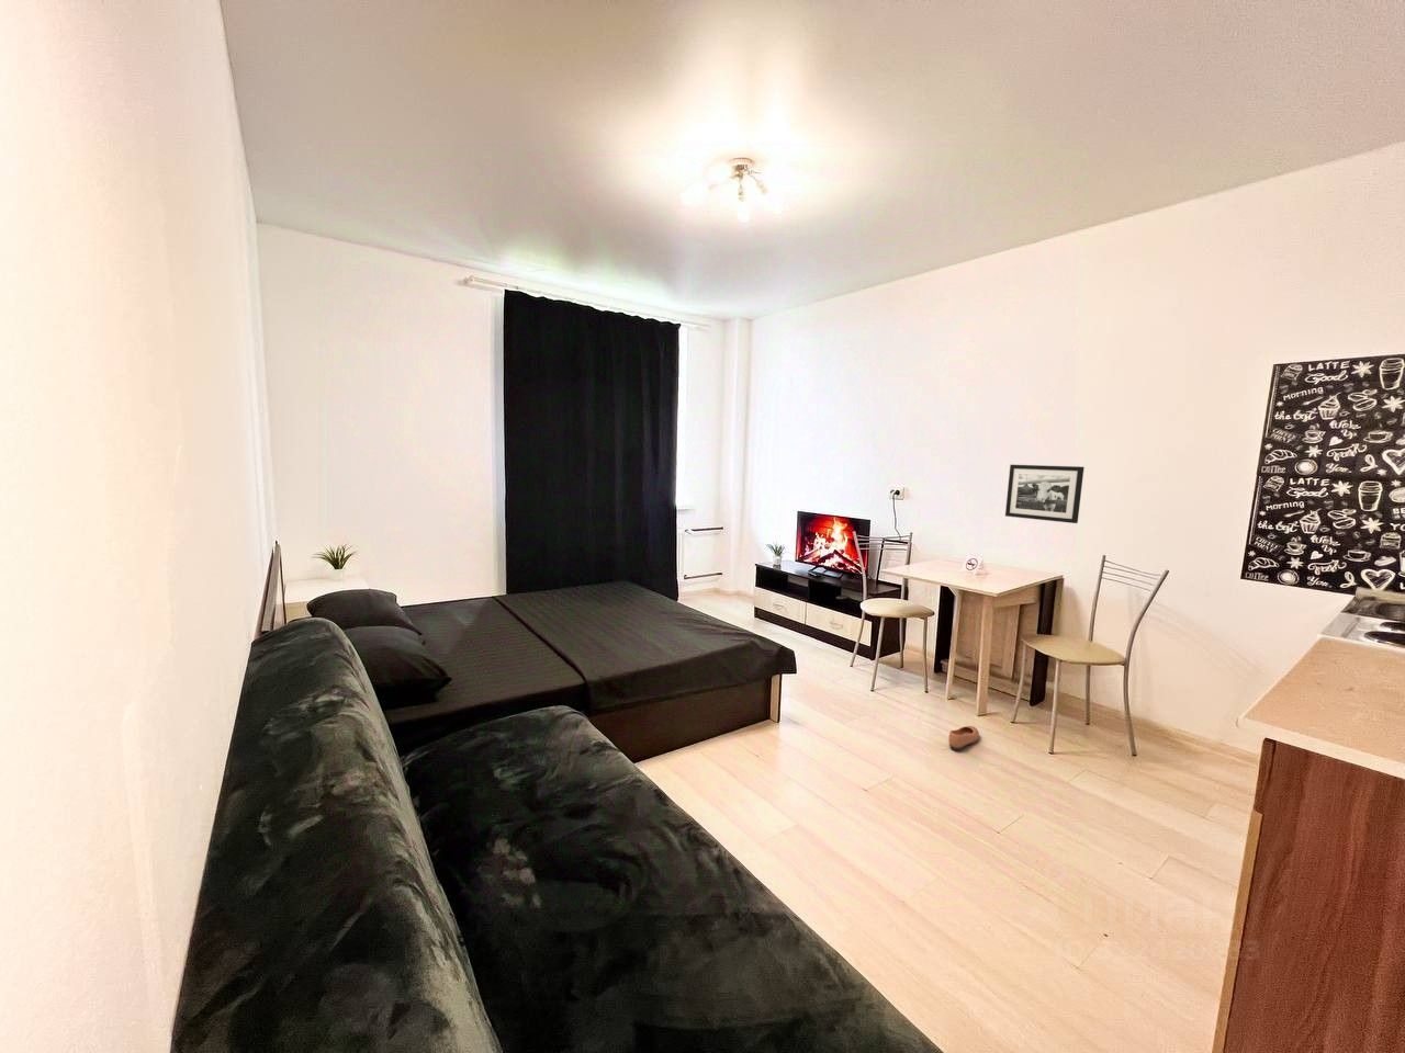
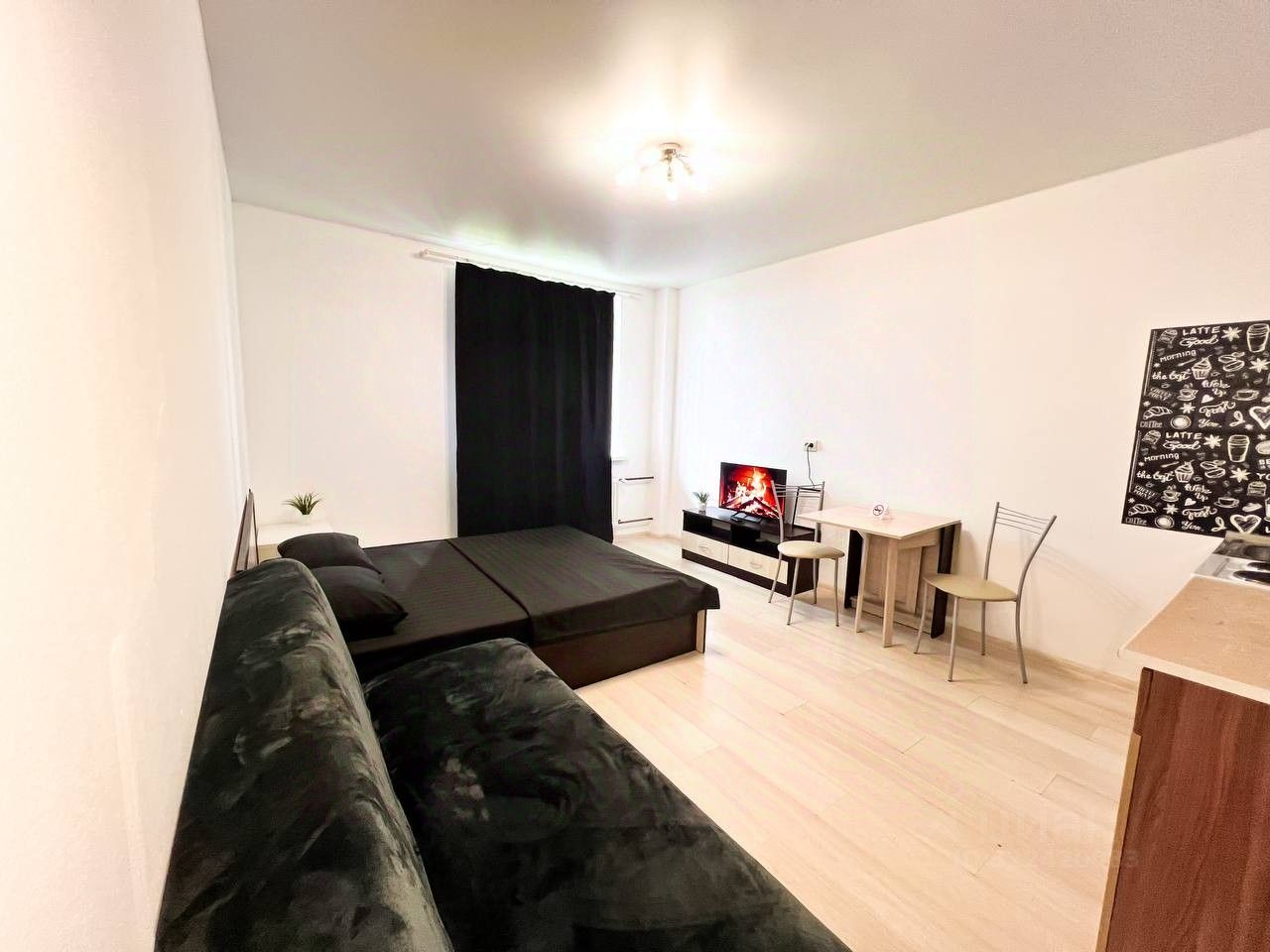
- shoe (964, 733)
- picture frame (1042, 492)
